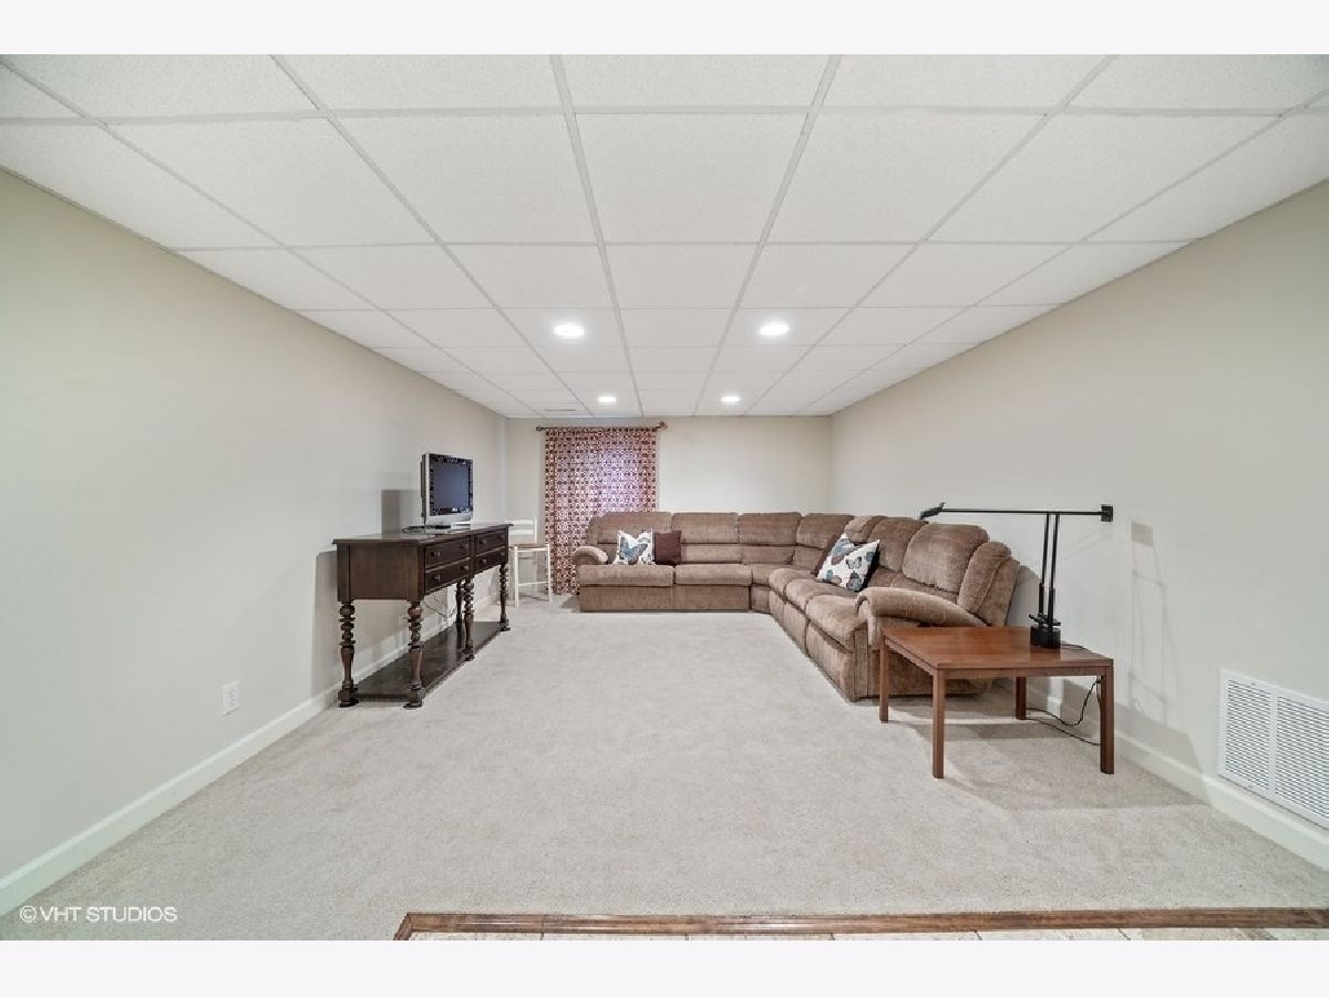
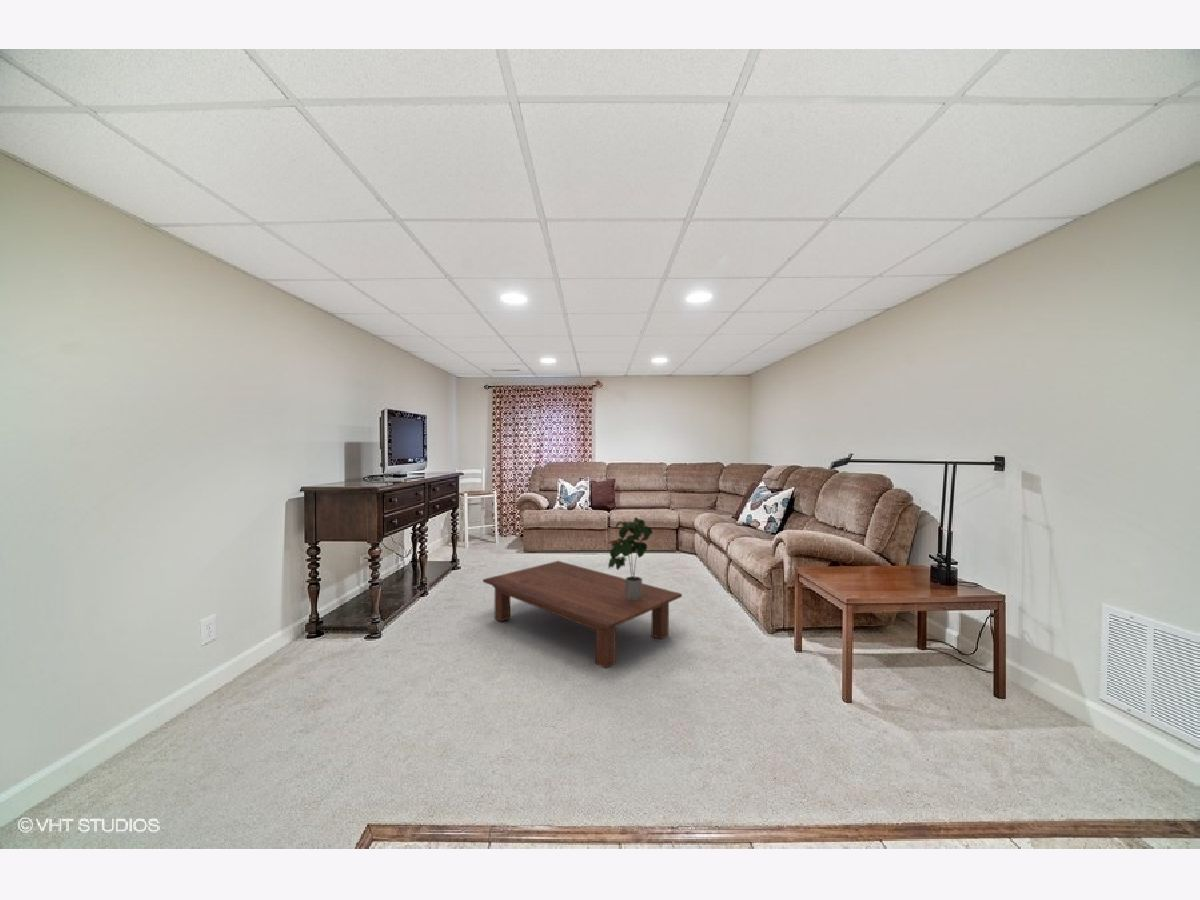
+ potted plant (631, 557)
+ coffee table (577, 606)
